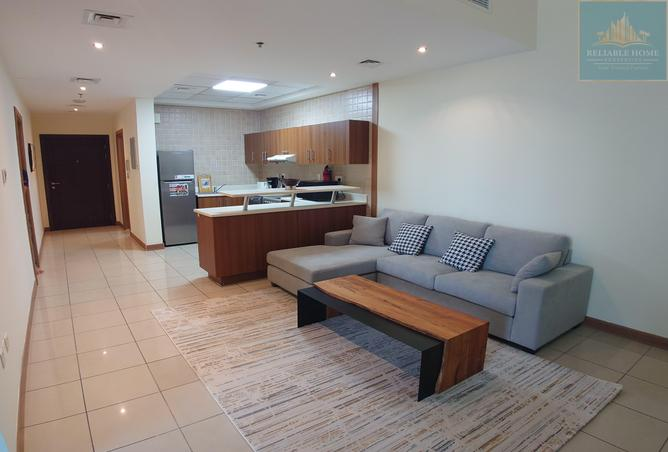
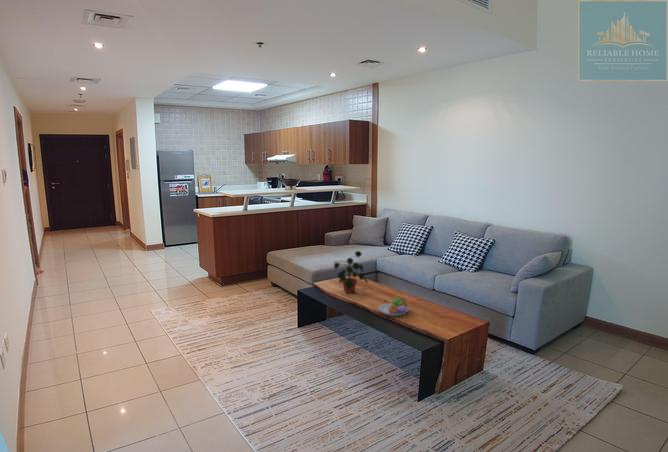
+ potted plant (350, 271)
+ fruit bowl (394, 305)
